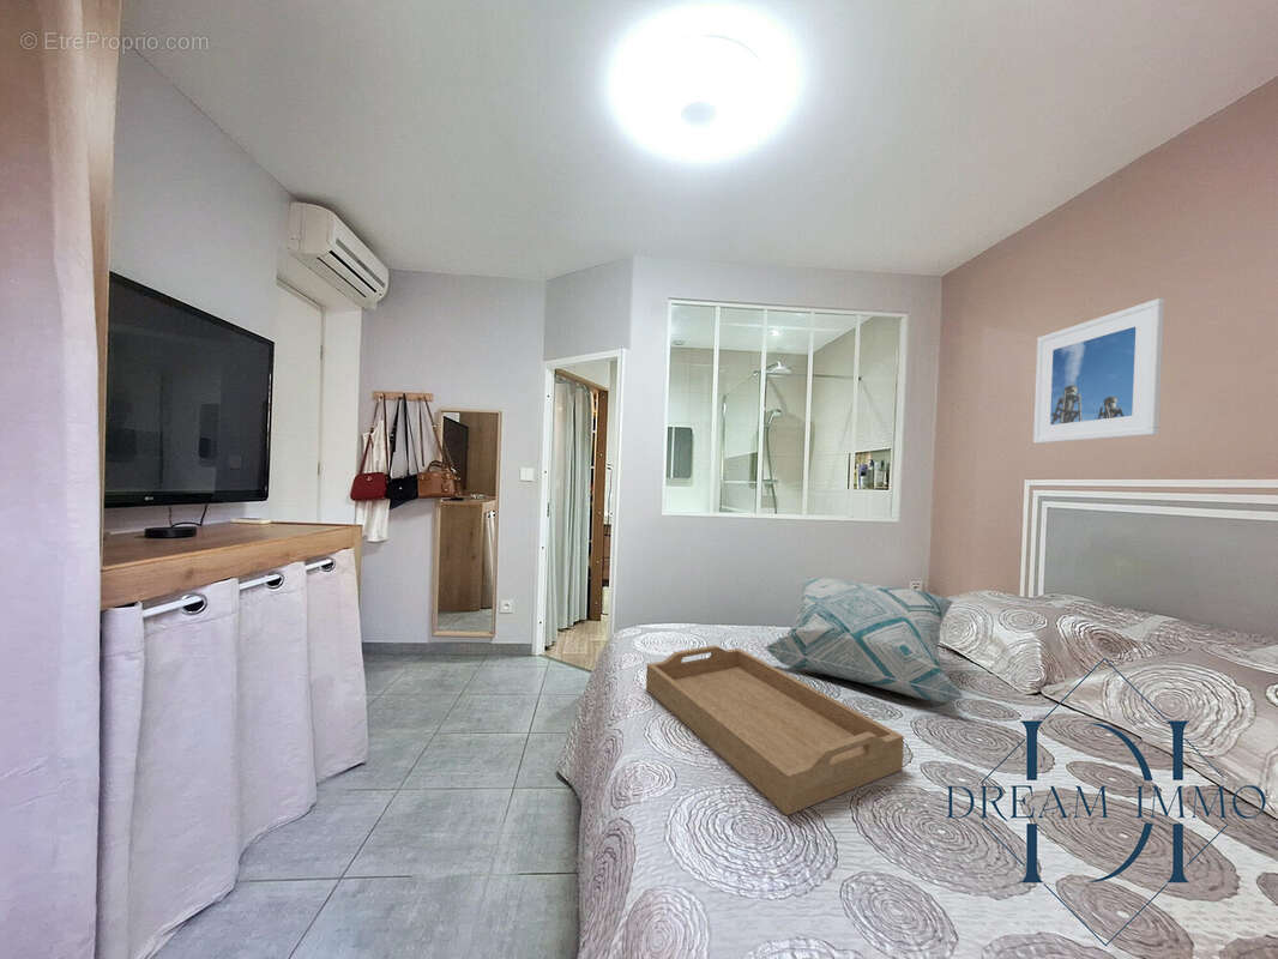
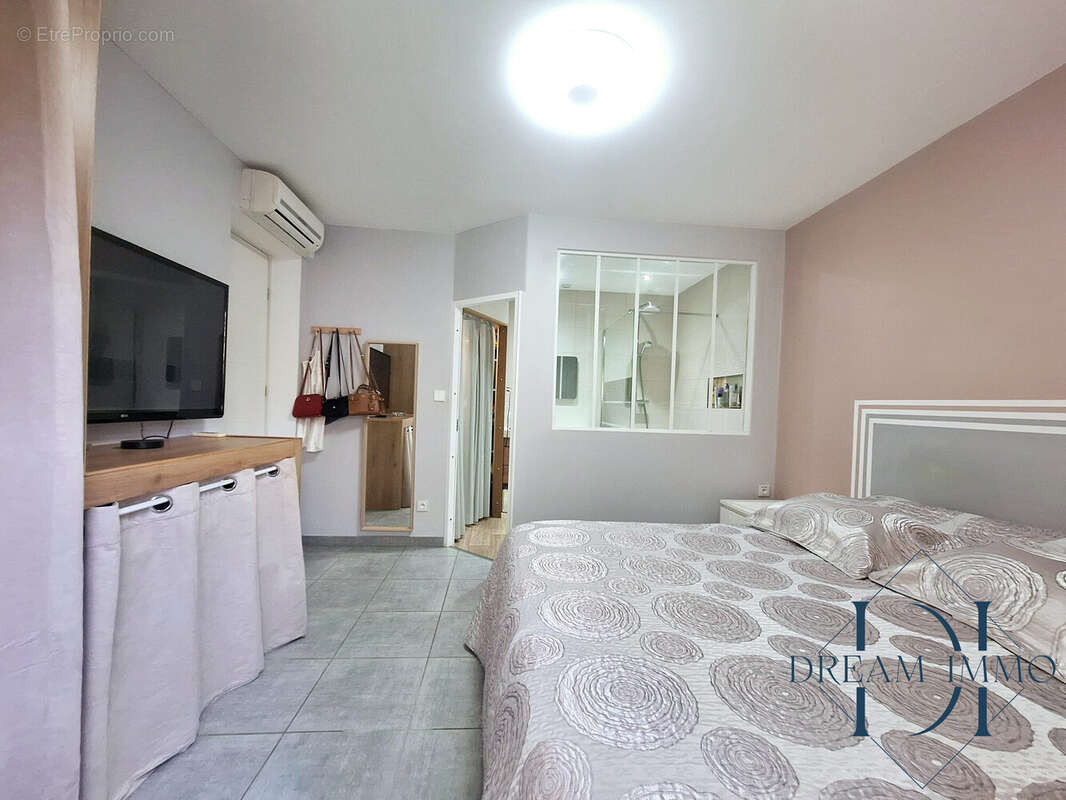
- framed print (1090, 380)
- decorative pillow (863, 628)
- serving tray (755, 704)
